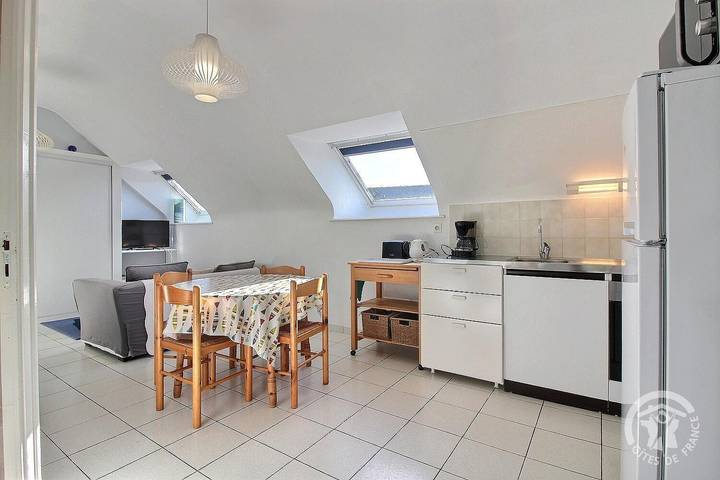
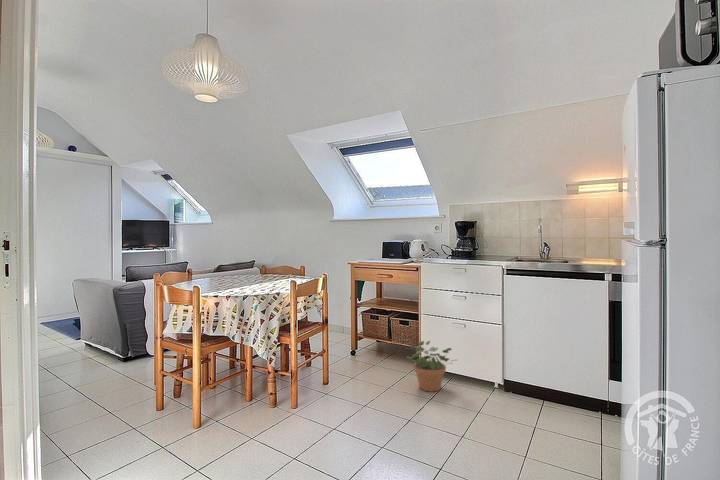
+ potted plant (433, 366)
